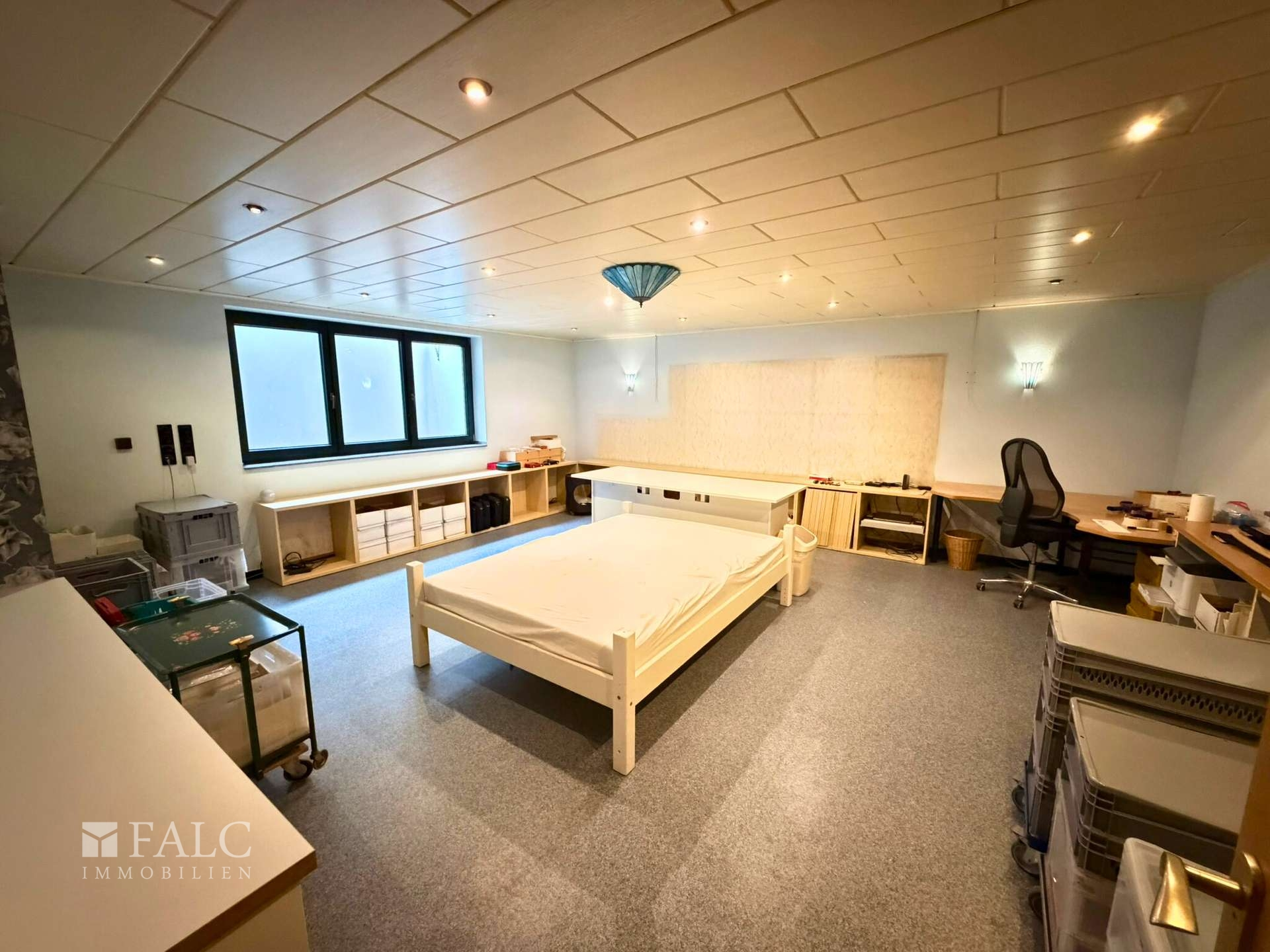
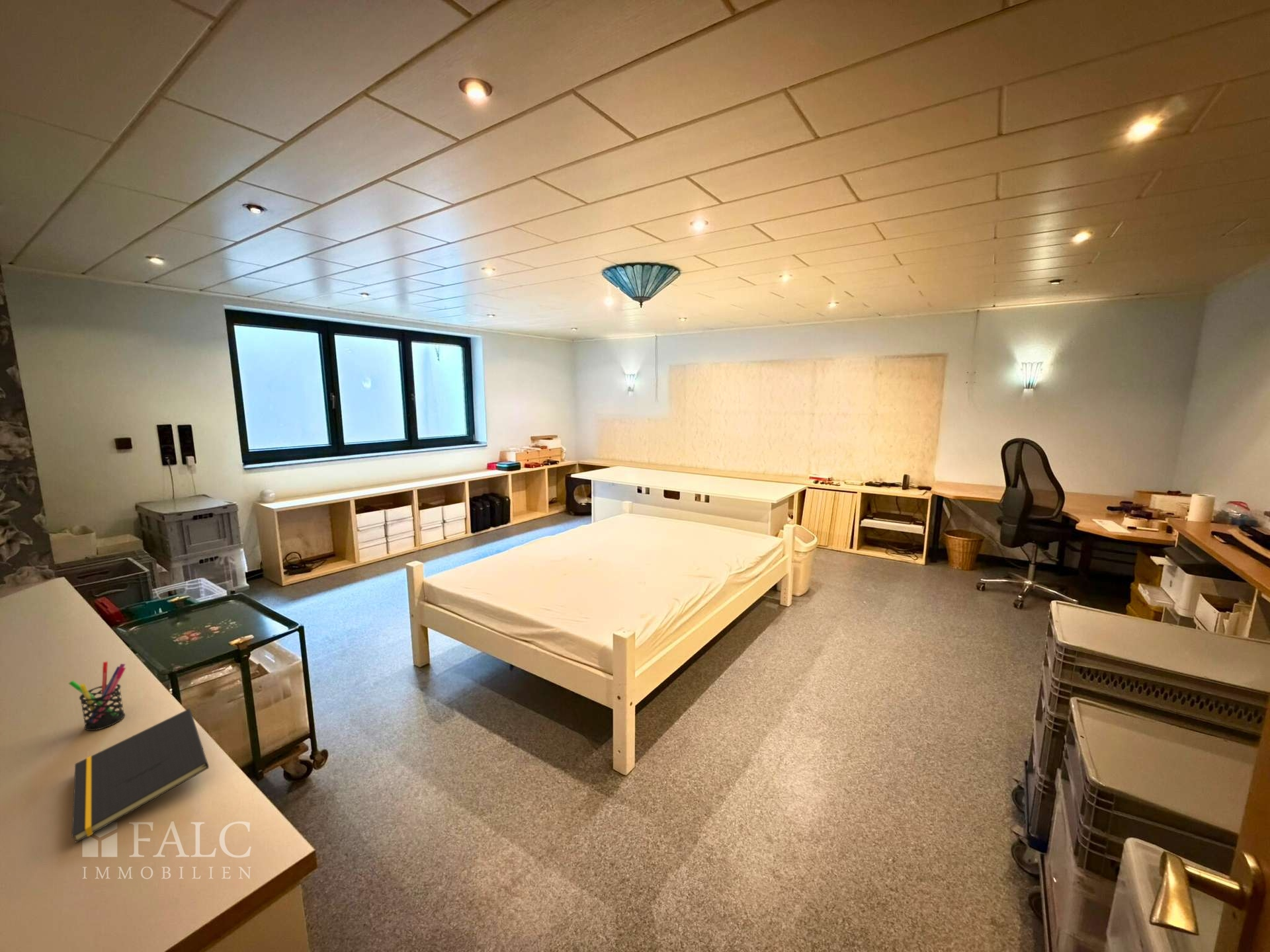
+ notepad (140, 766)
+ pen holder (97, 694)
